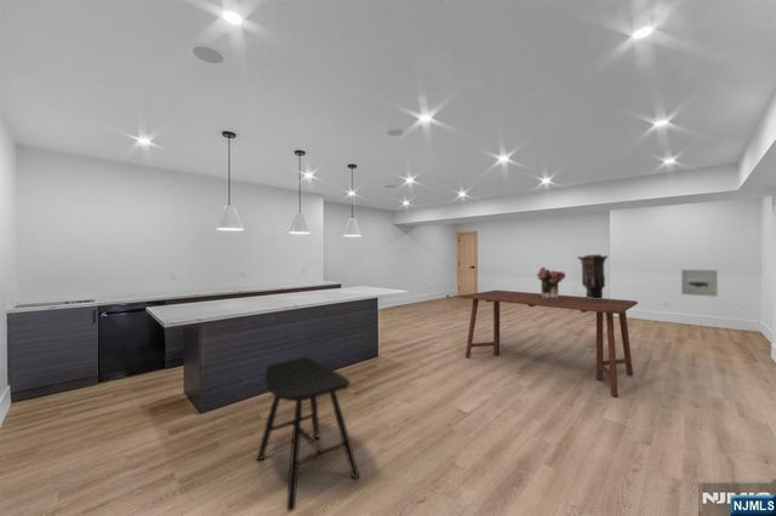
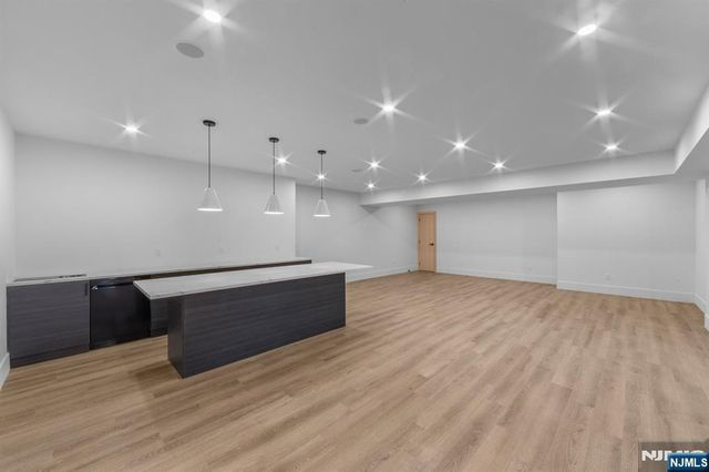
- bouquet (550, 282)
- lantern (590, 276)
- wall art (698, 282)
- dining table (542, 305)
- stool (306, 419)
